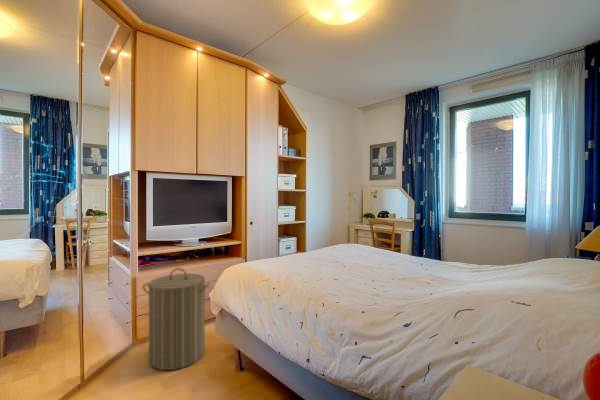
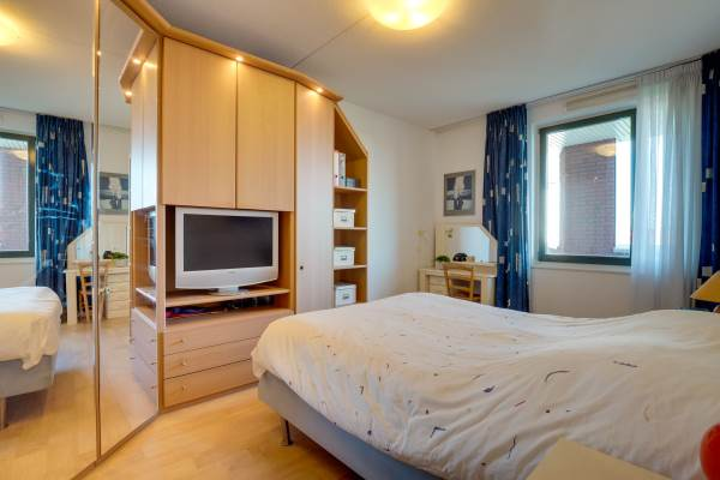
- laundry hamper (177, 311)
